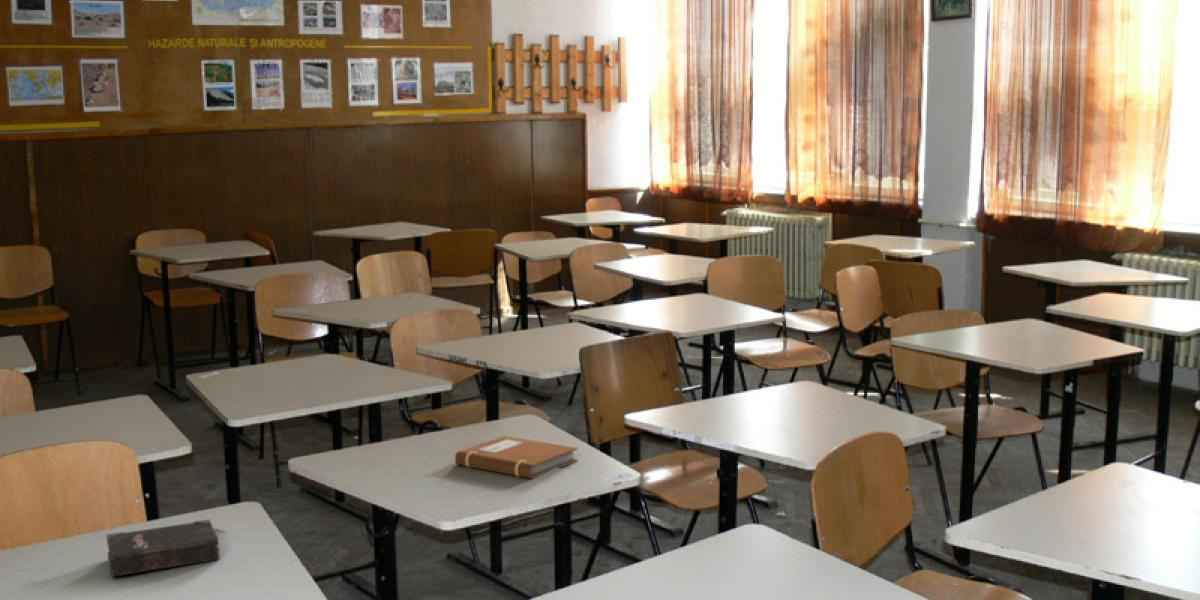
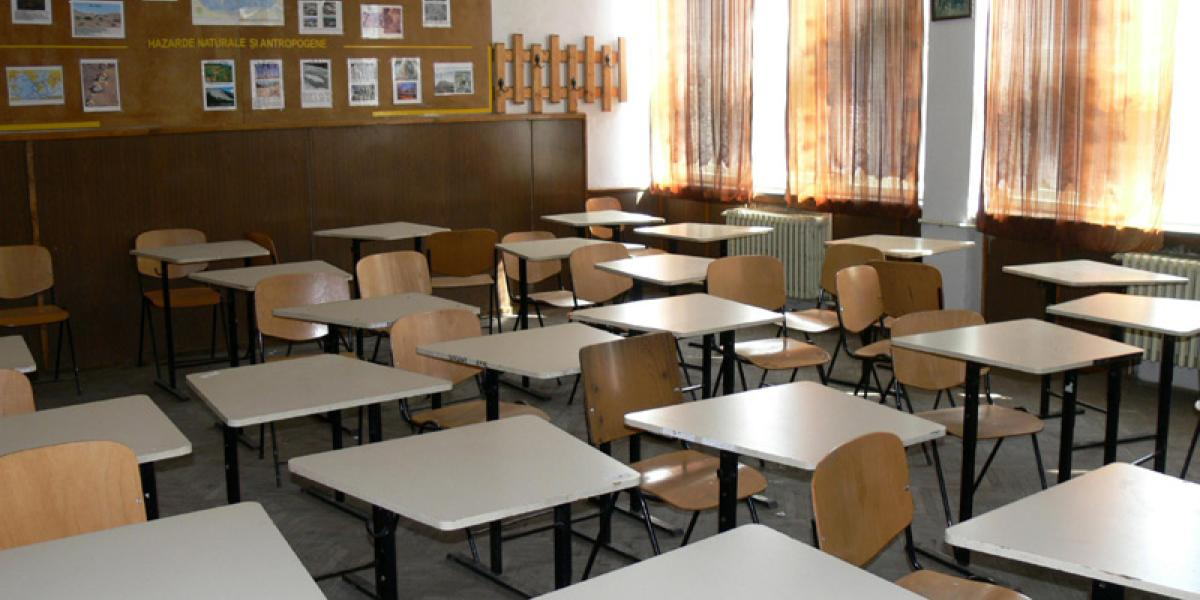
- notebook (514, 456)
- hardback book (162, 547)
